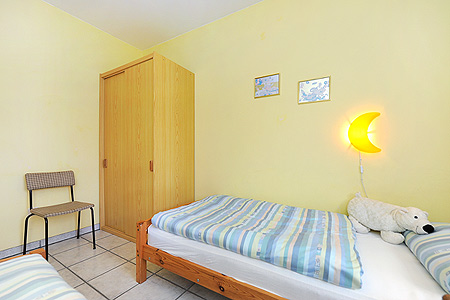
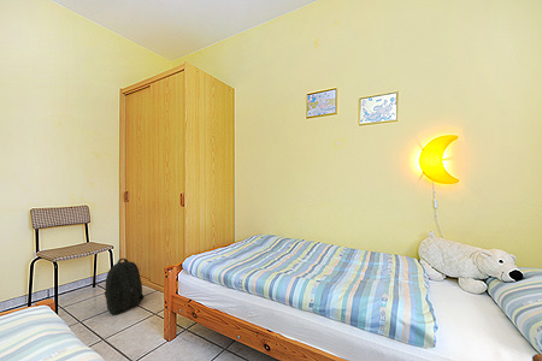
+ backpack (123, 283)
